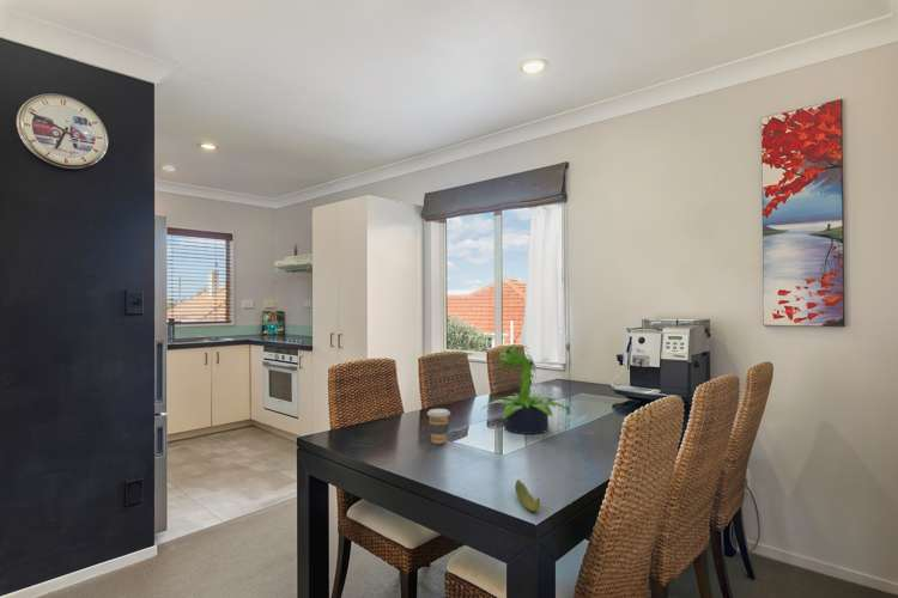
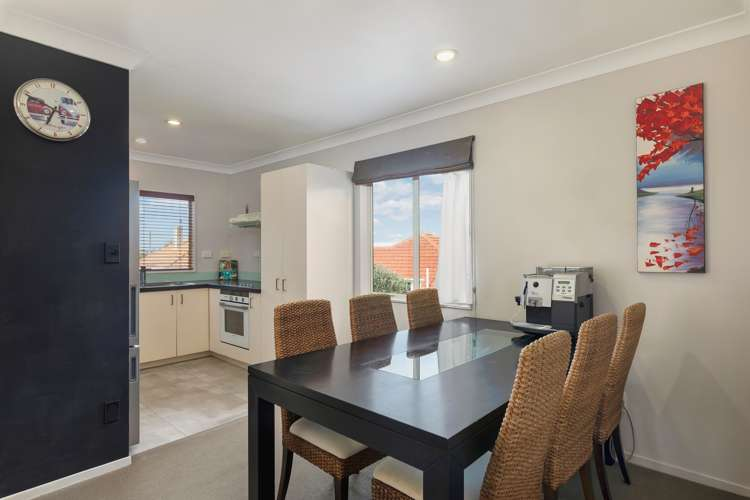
- coffee cup (438, 426)
- banana (526, 496)
- potted plant (526, 385)
